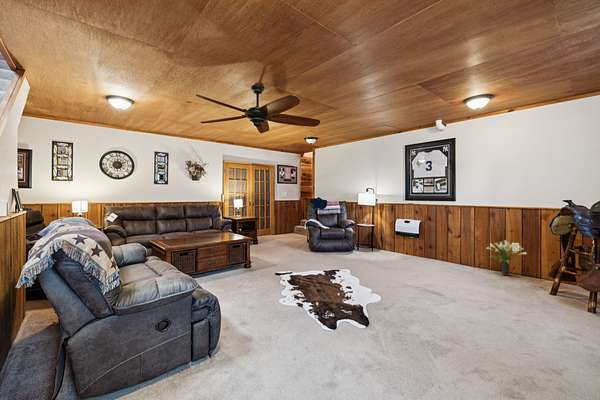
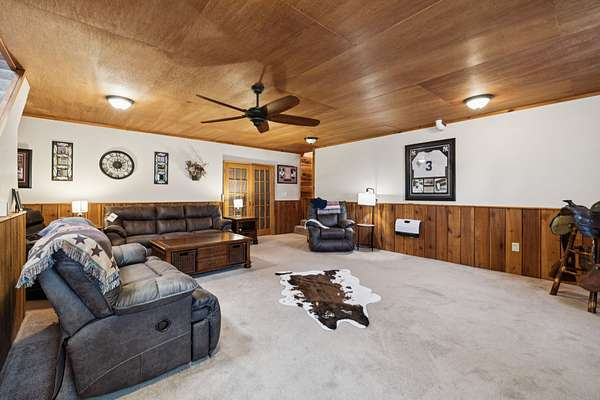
- potted plant (506, 257)
